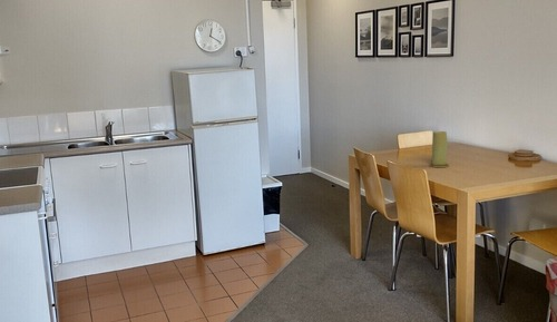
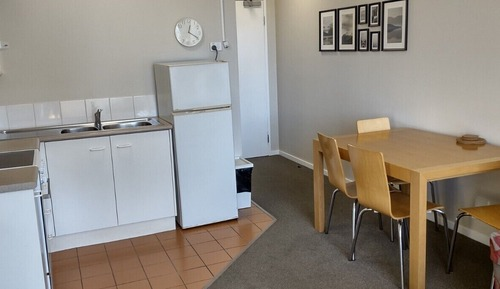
- candle (439, 148)
